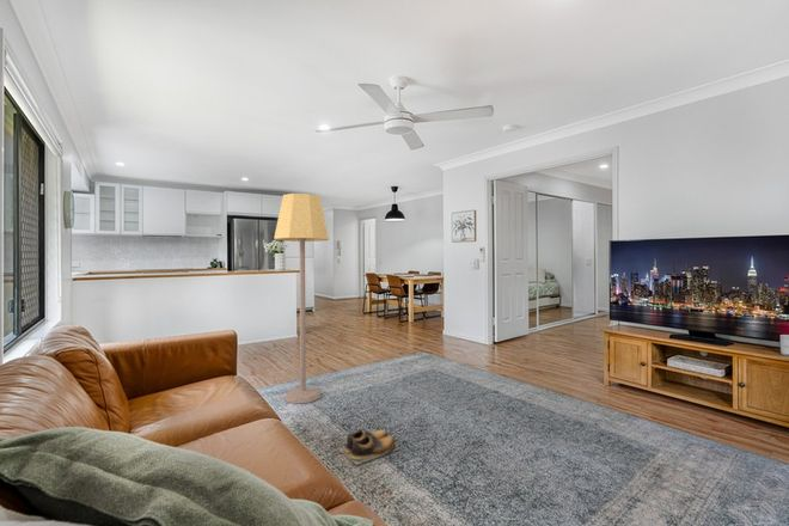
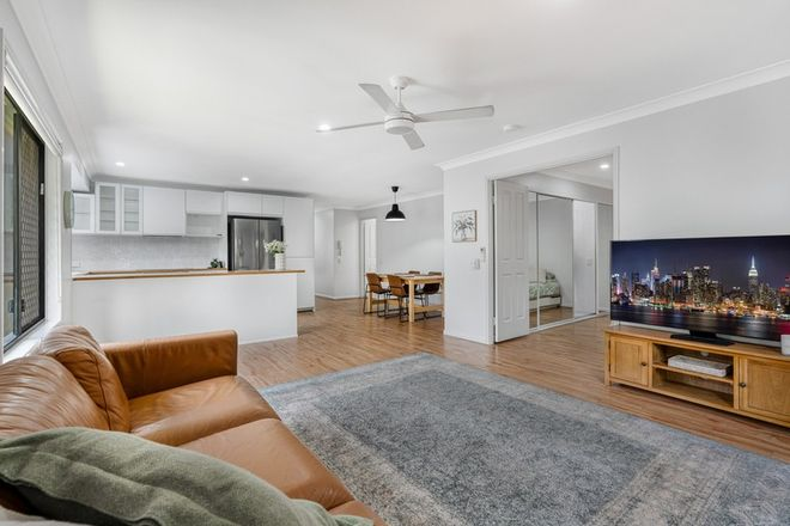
- shoes (368, 440)
- lamp (302, 296)
